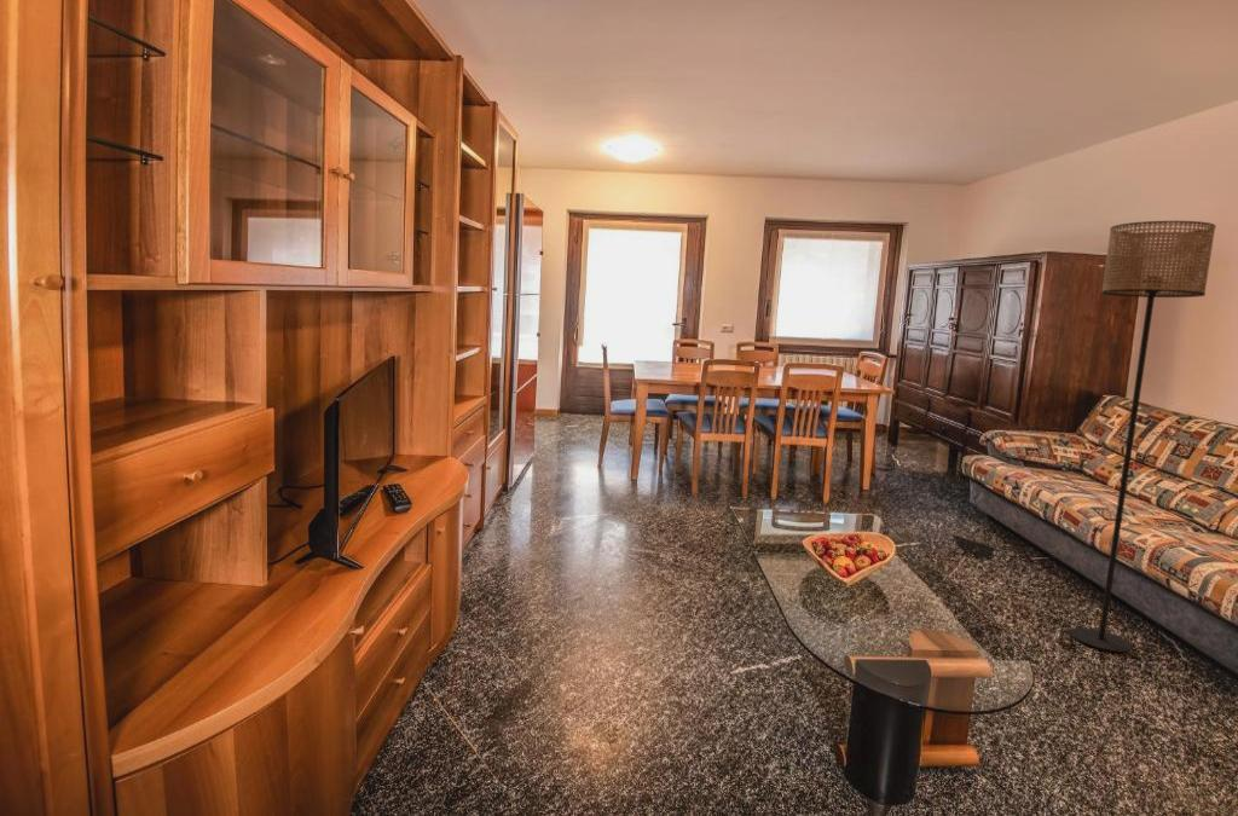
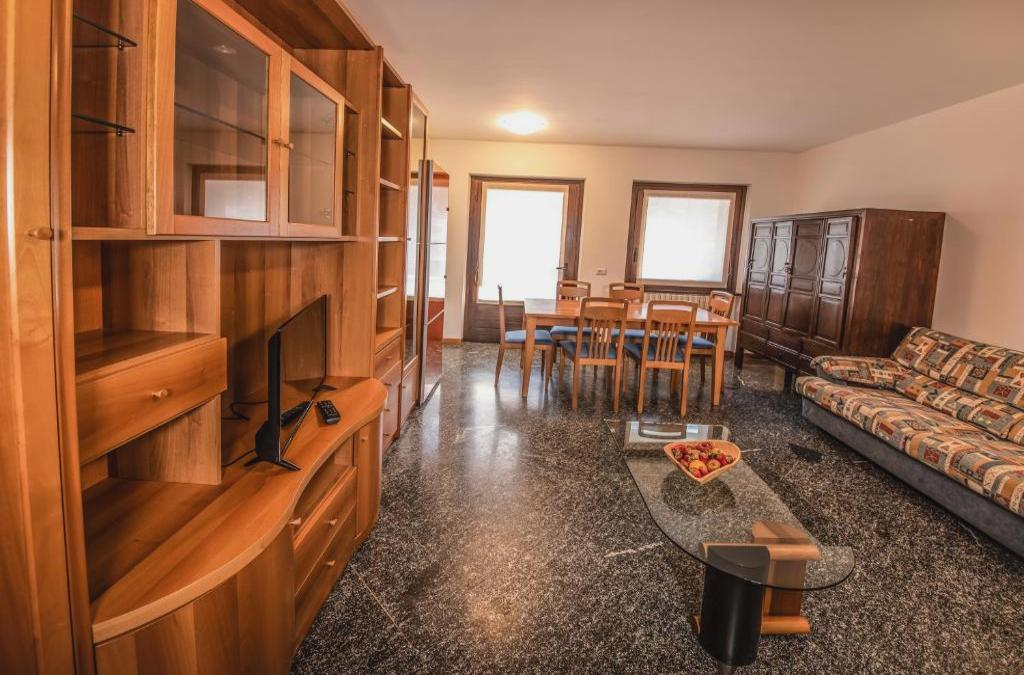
- floor lamp (1129, 440)
